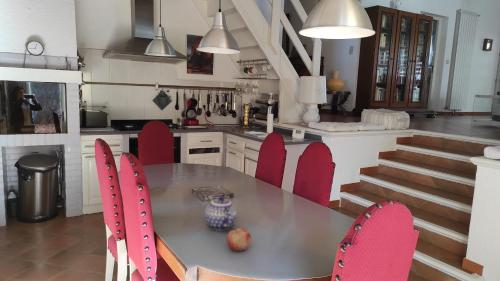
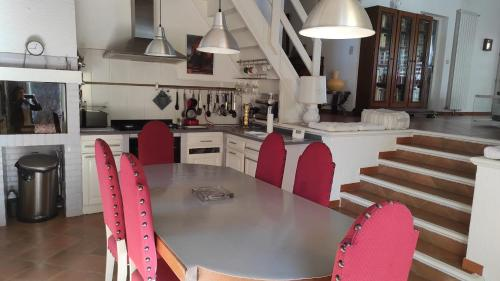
- teapot (221, 211)
- fruit (238, 239)
